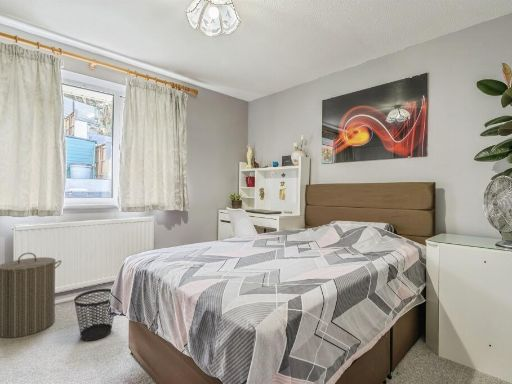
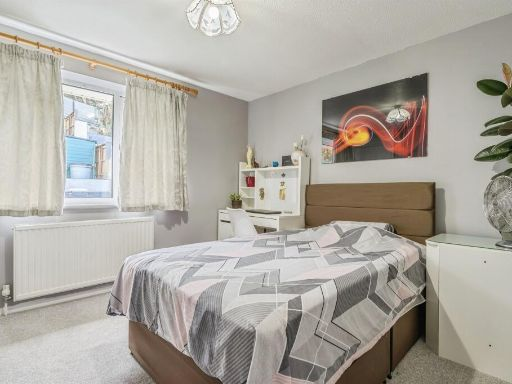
- laundry hamper (28, 289)
- wastebasket (96, 314)
